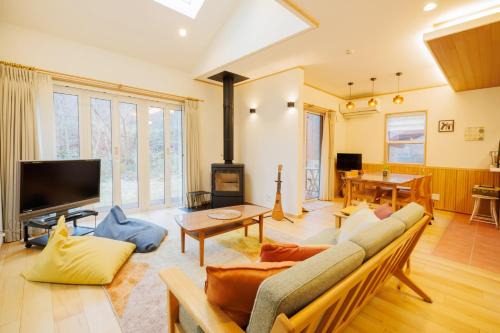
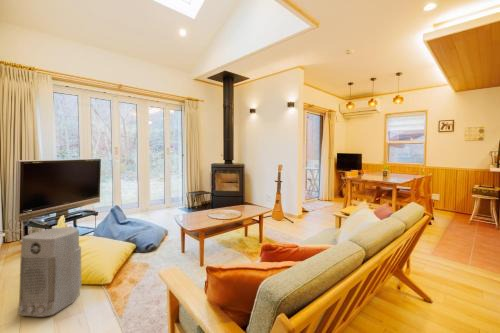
+ air purifier (53, 267)
